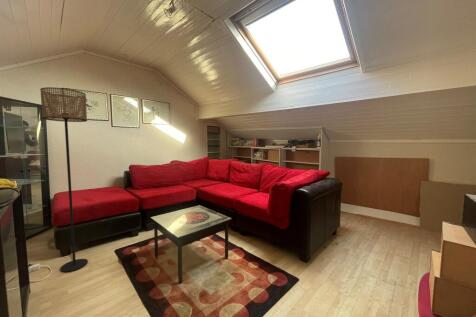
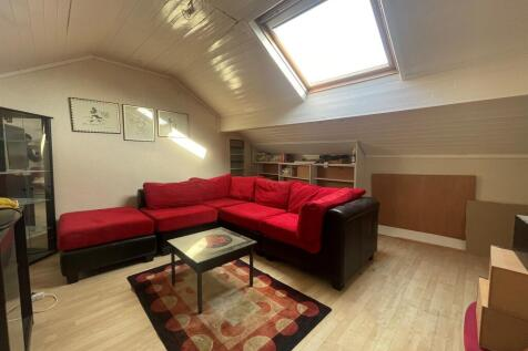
- floor lamp (69, 180)
